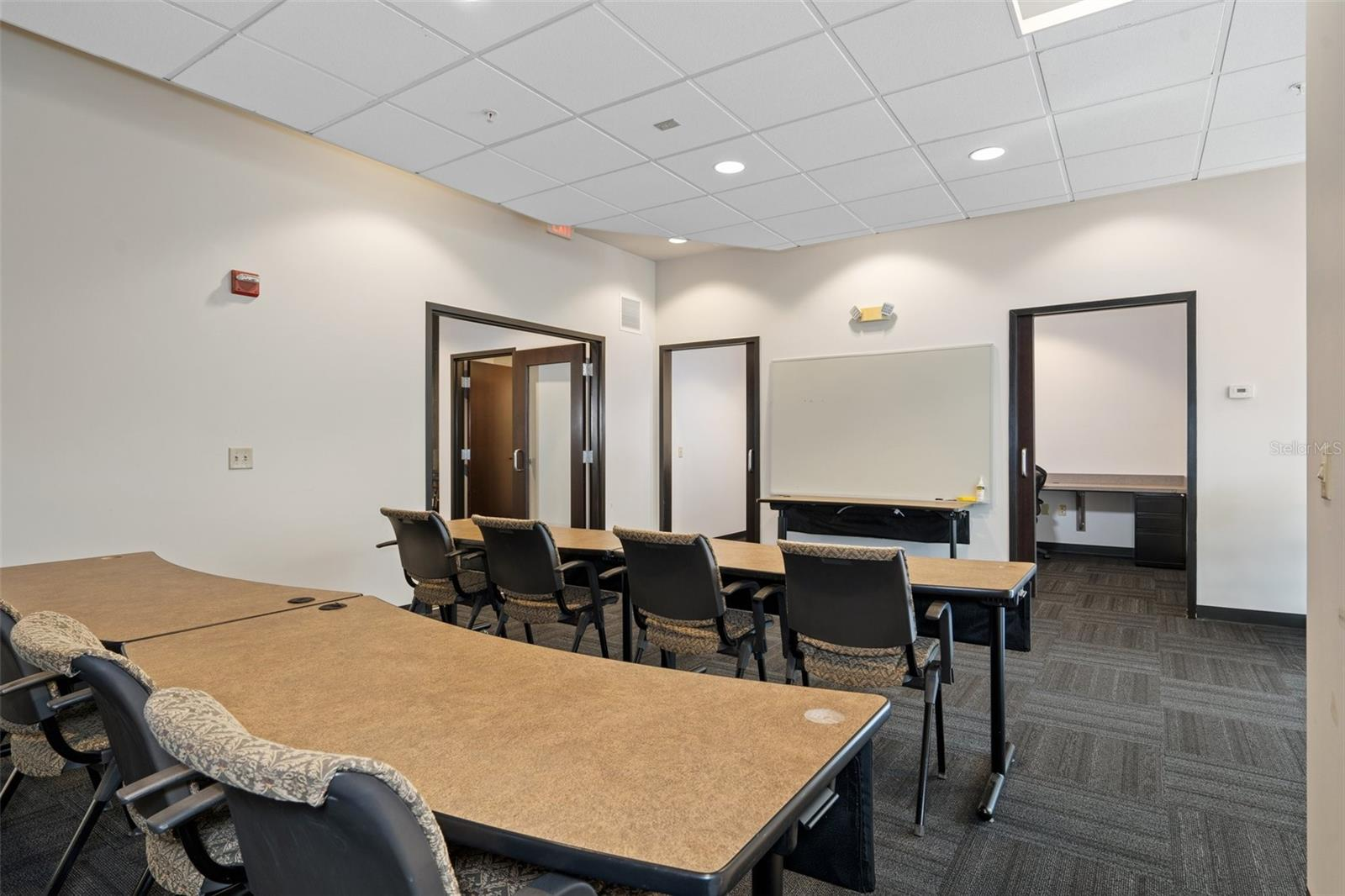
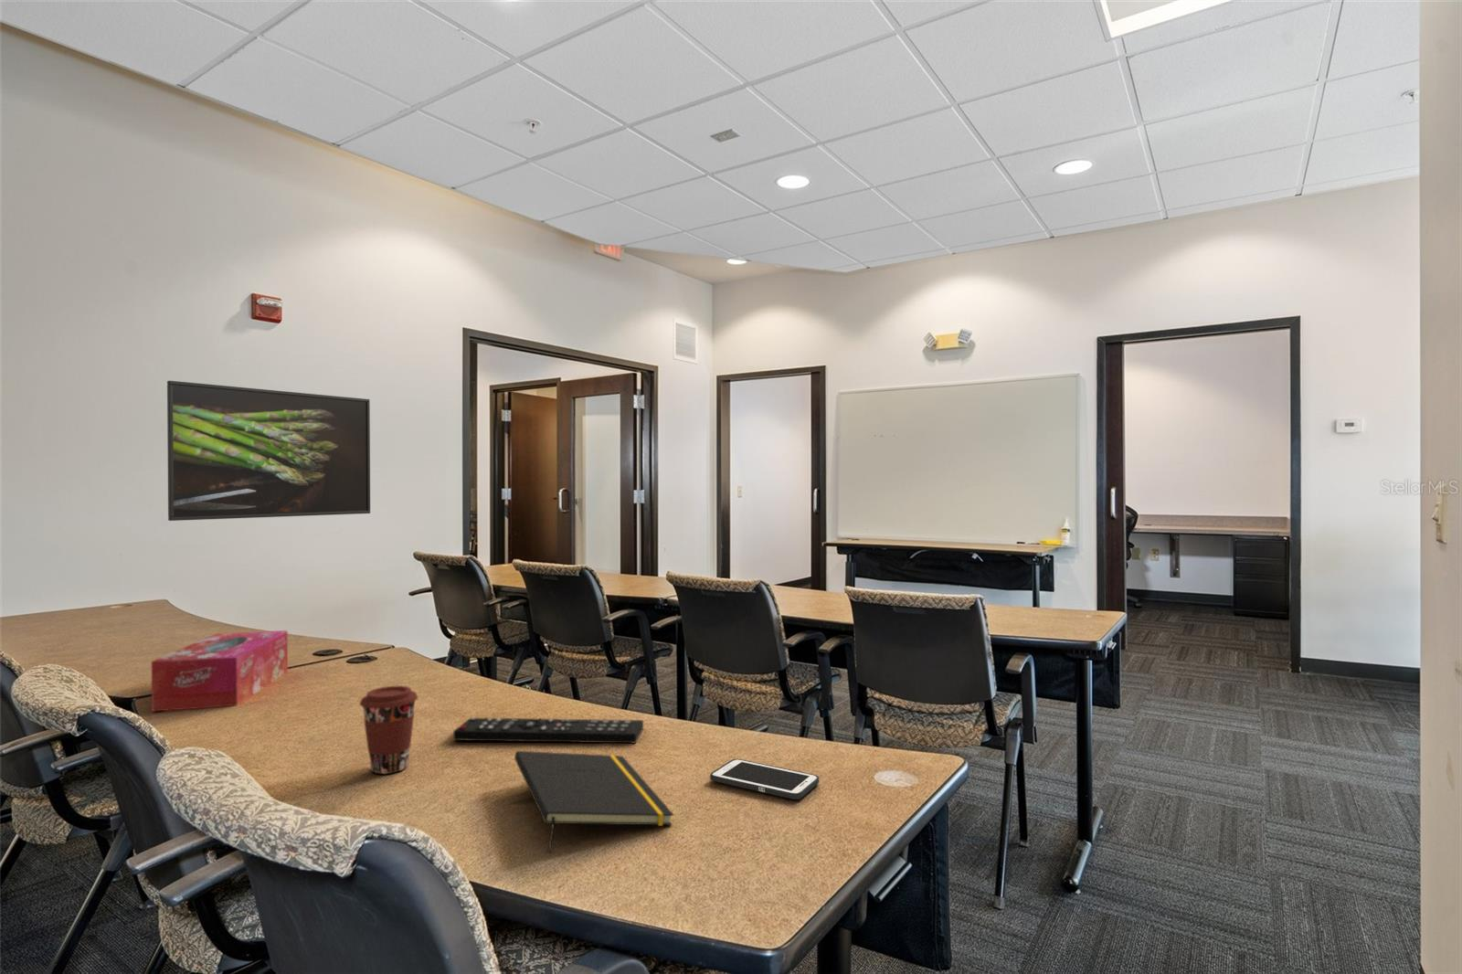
+ tissue box (226, 667)
+ remote control (549, 728)
+ notepad (588, 785)
+ coffee cup (389, 729)
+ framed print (278, 453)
+ cell phone (764, 777)
